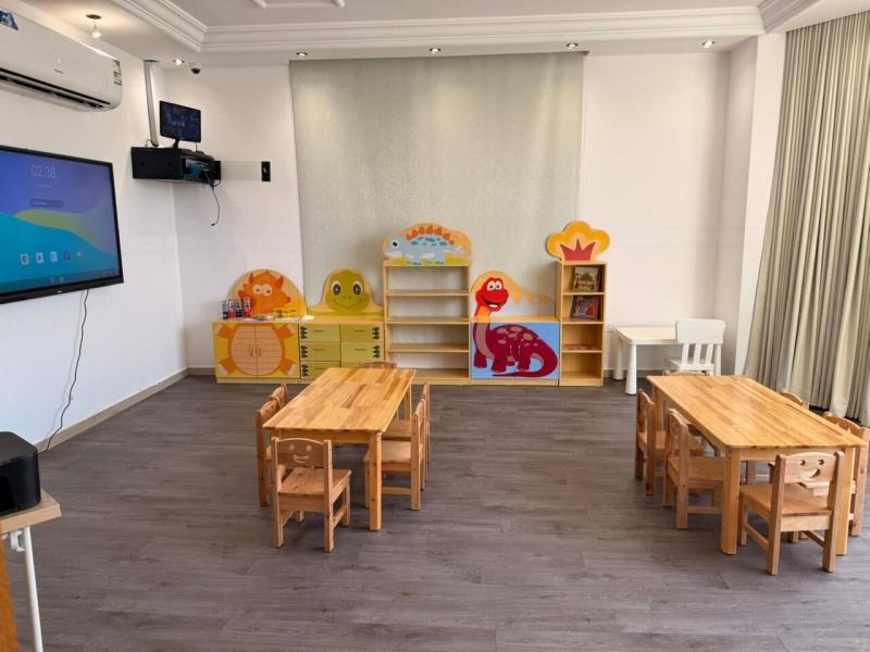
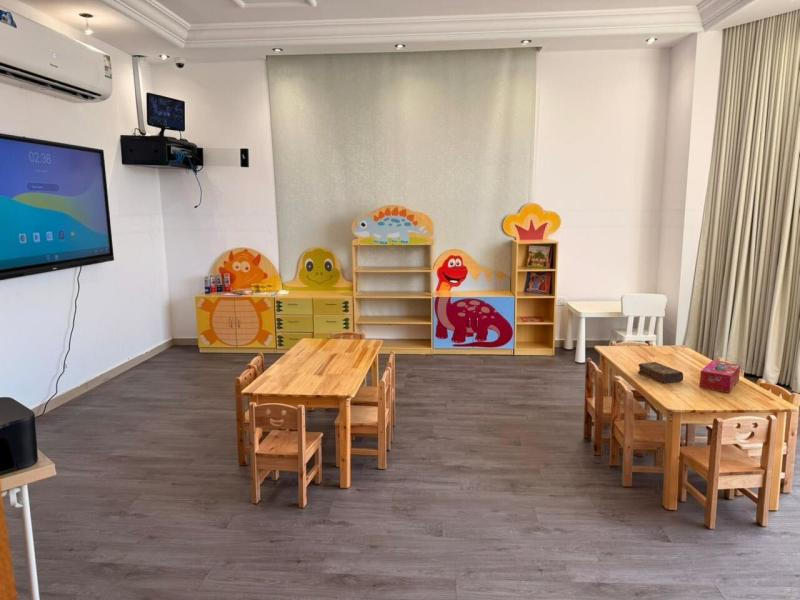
+ tissue box (720, 375)
+ book (659, 372)
